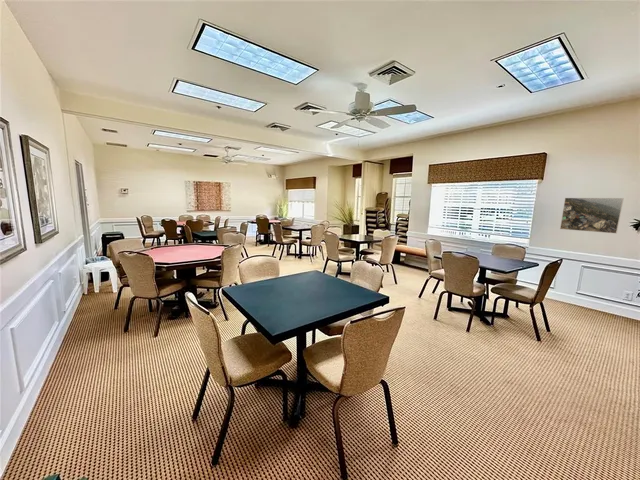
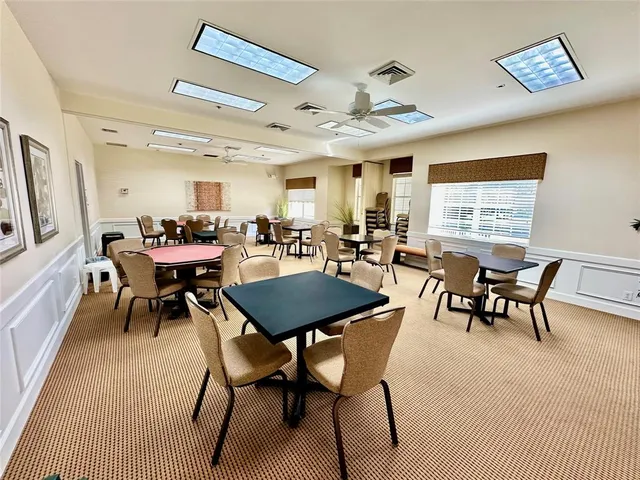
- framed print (589, 214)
